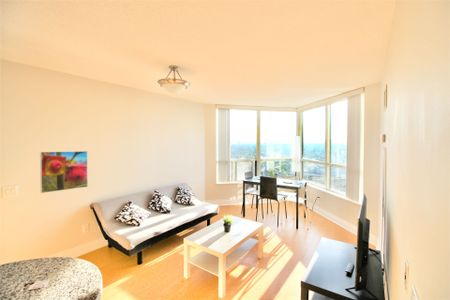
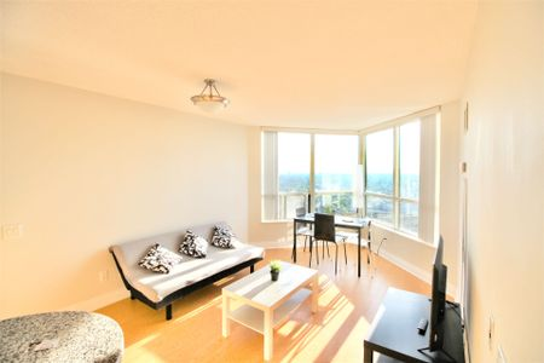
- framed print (65, 170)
